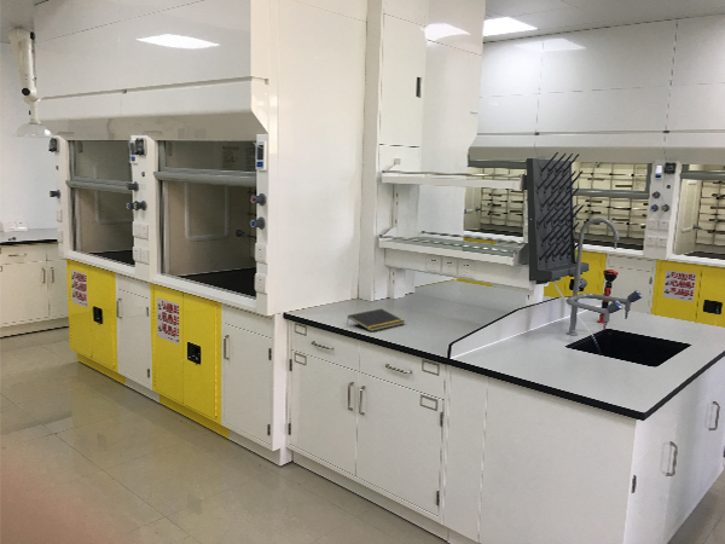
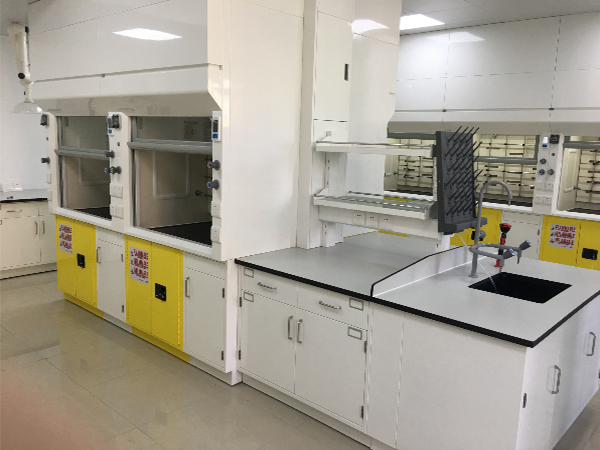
- notepad (376, 319)
